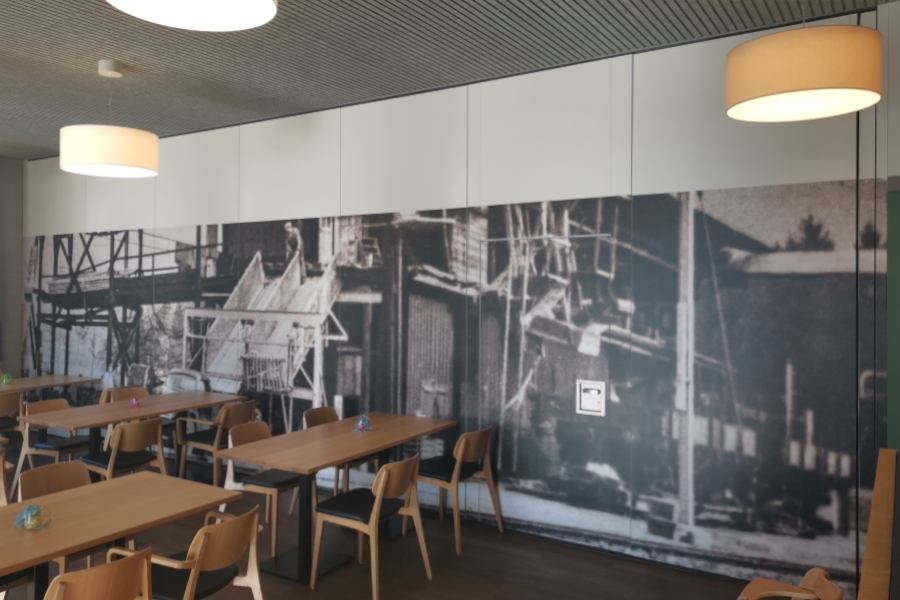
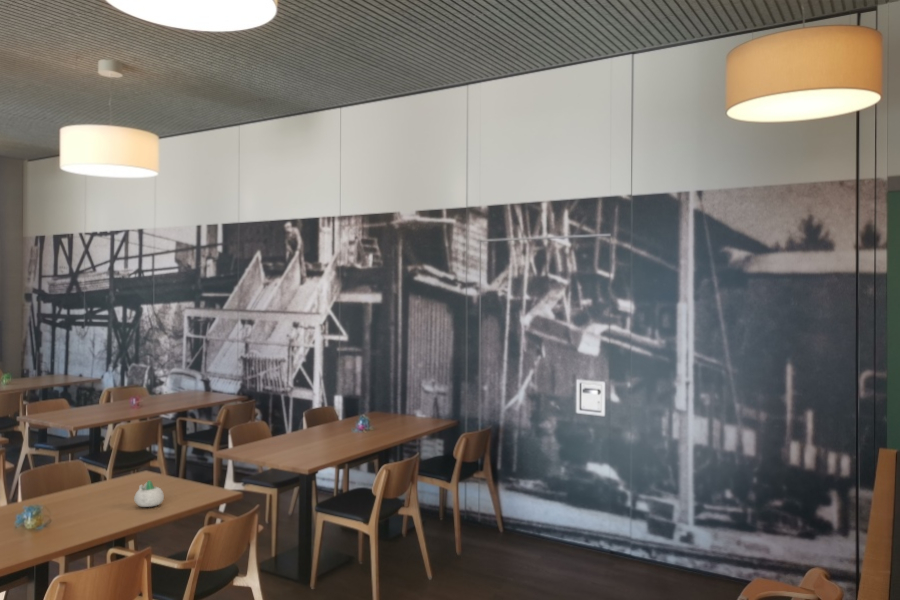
+ succulent planter (148, 493)
